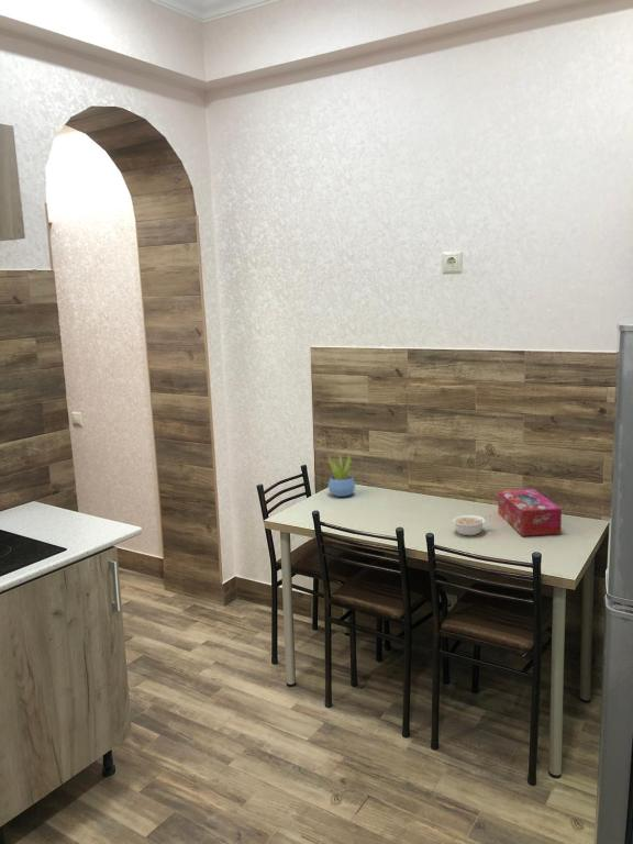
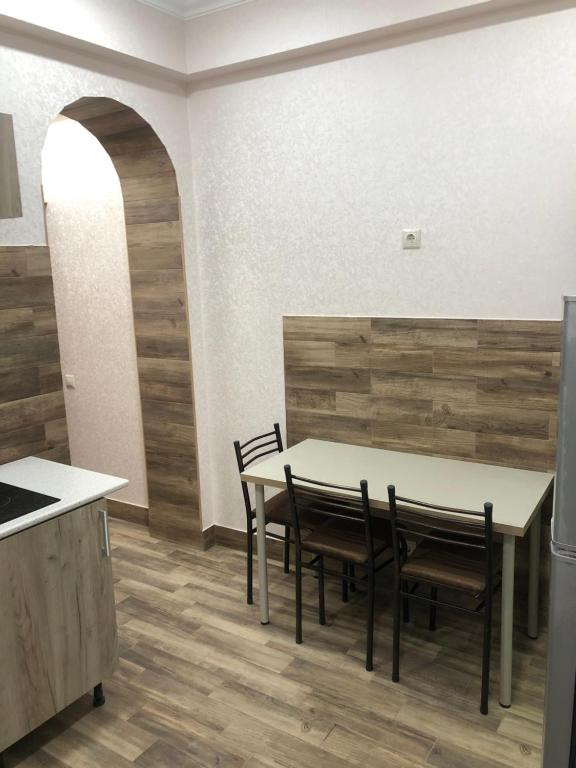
- tissue box (528, 511)
- legume (469, 524)
- succulent plant (341, 474)
